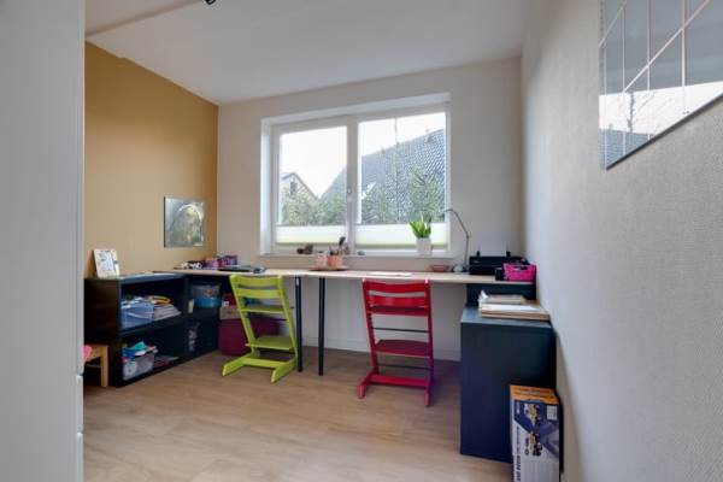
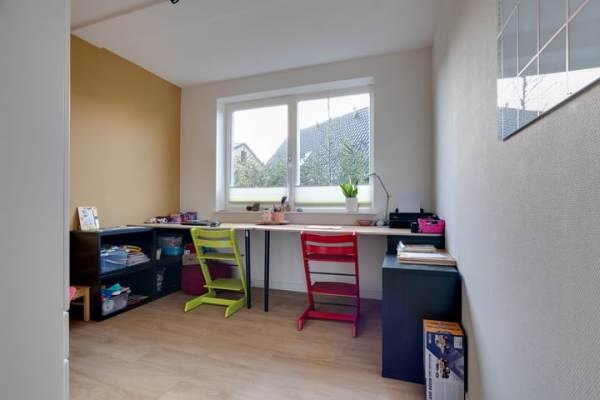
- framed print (184, 223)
